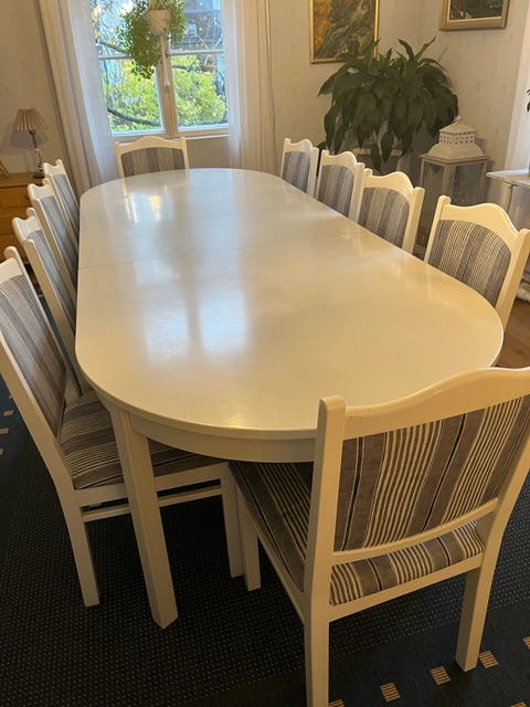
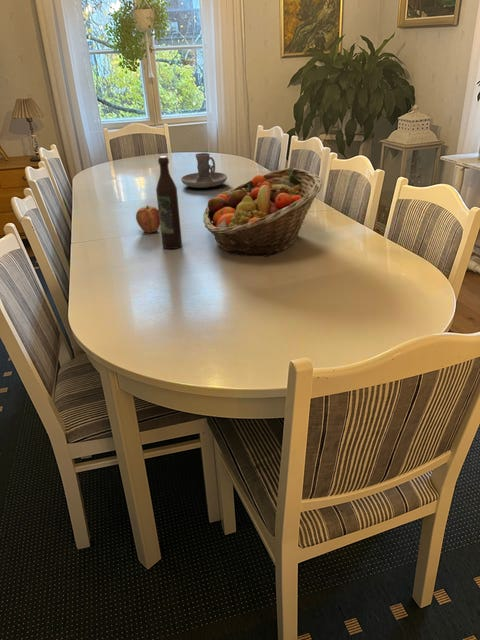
+ candle holder (205, 168)
+ apple (148, 218)
+ wine bottle (167, 203)
+ fruit basket (260, 209)
